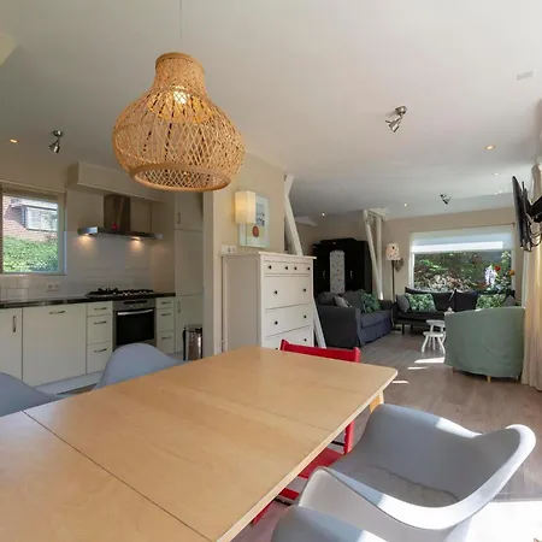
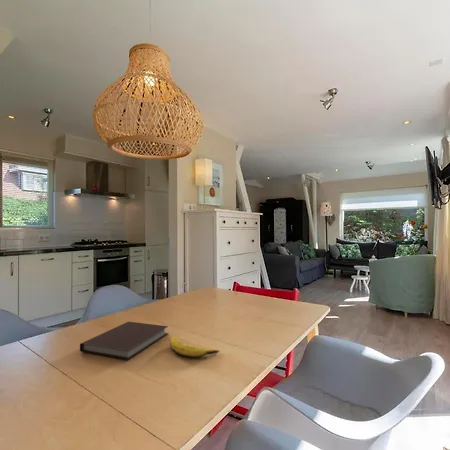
+ notebook (127, 337)
+ banana (190, 346)
